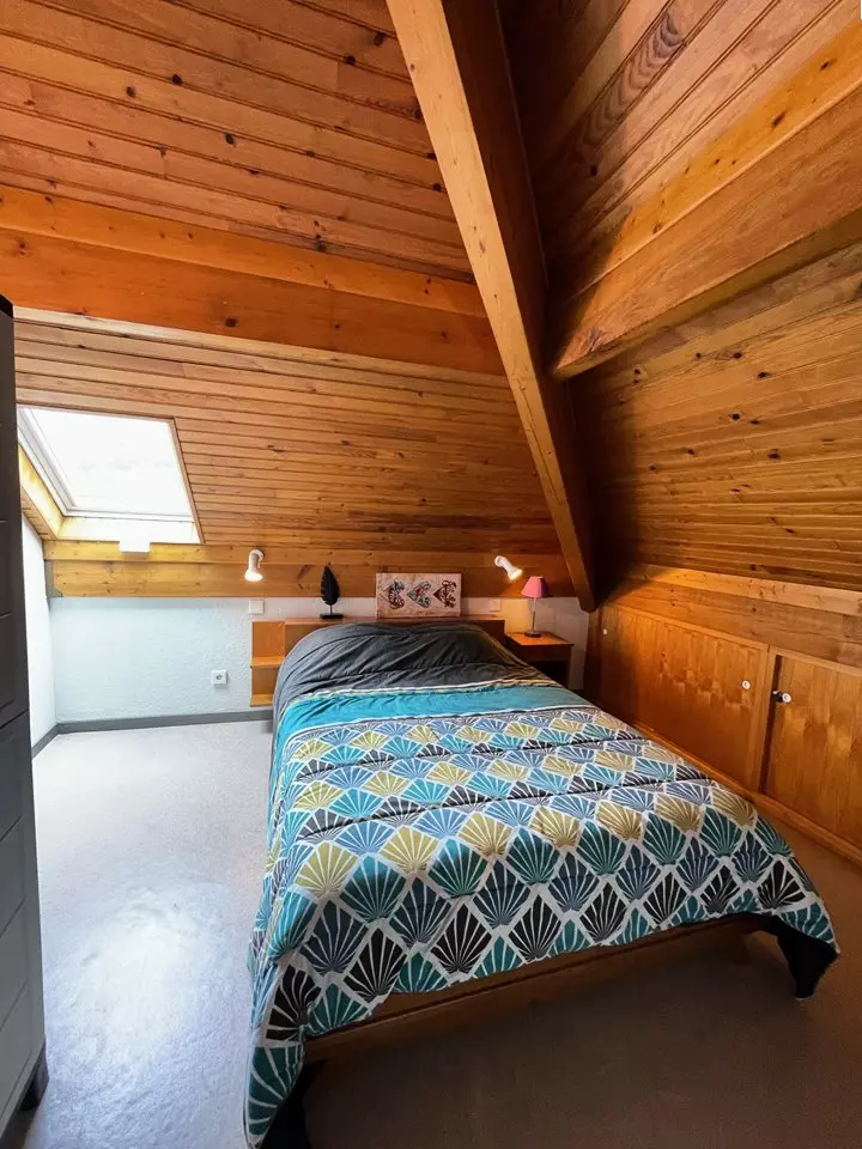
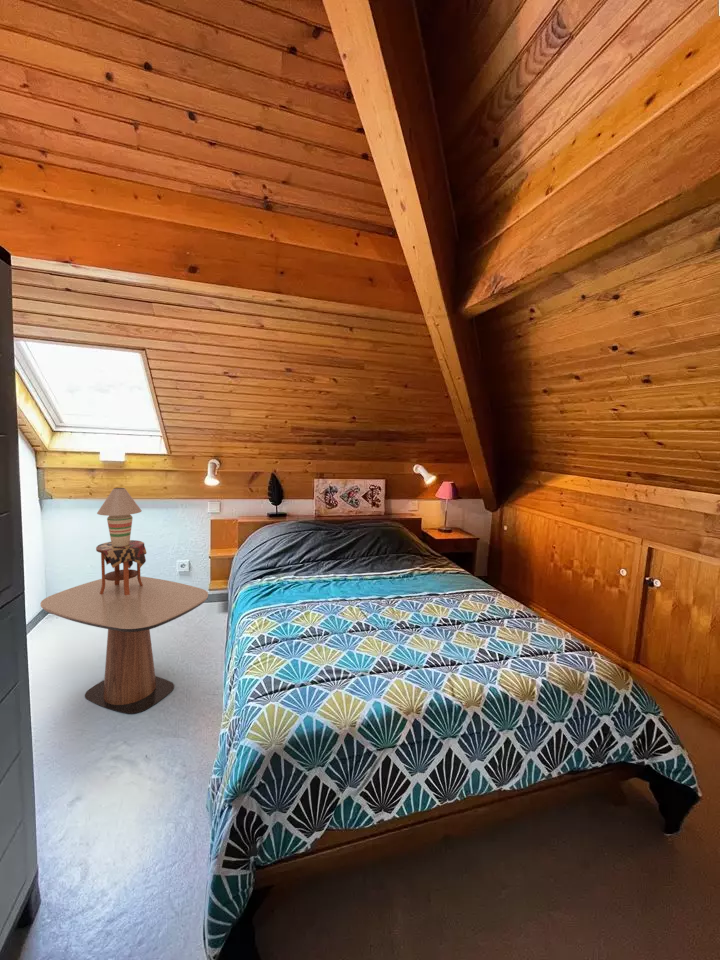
+ side table (129, 644)
+ table lamp (114, 538)
